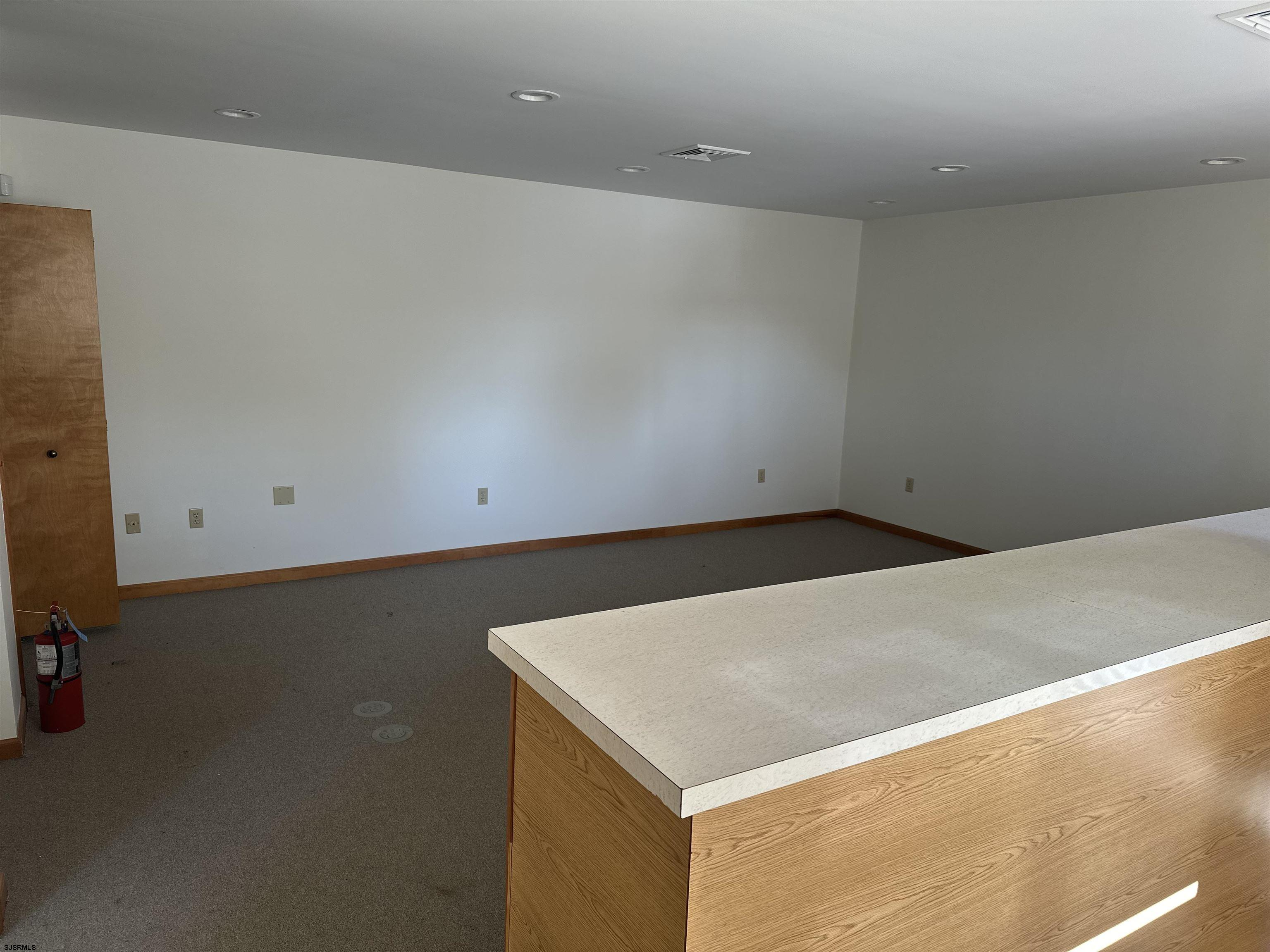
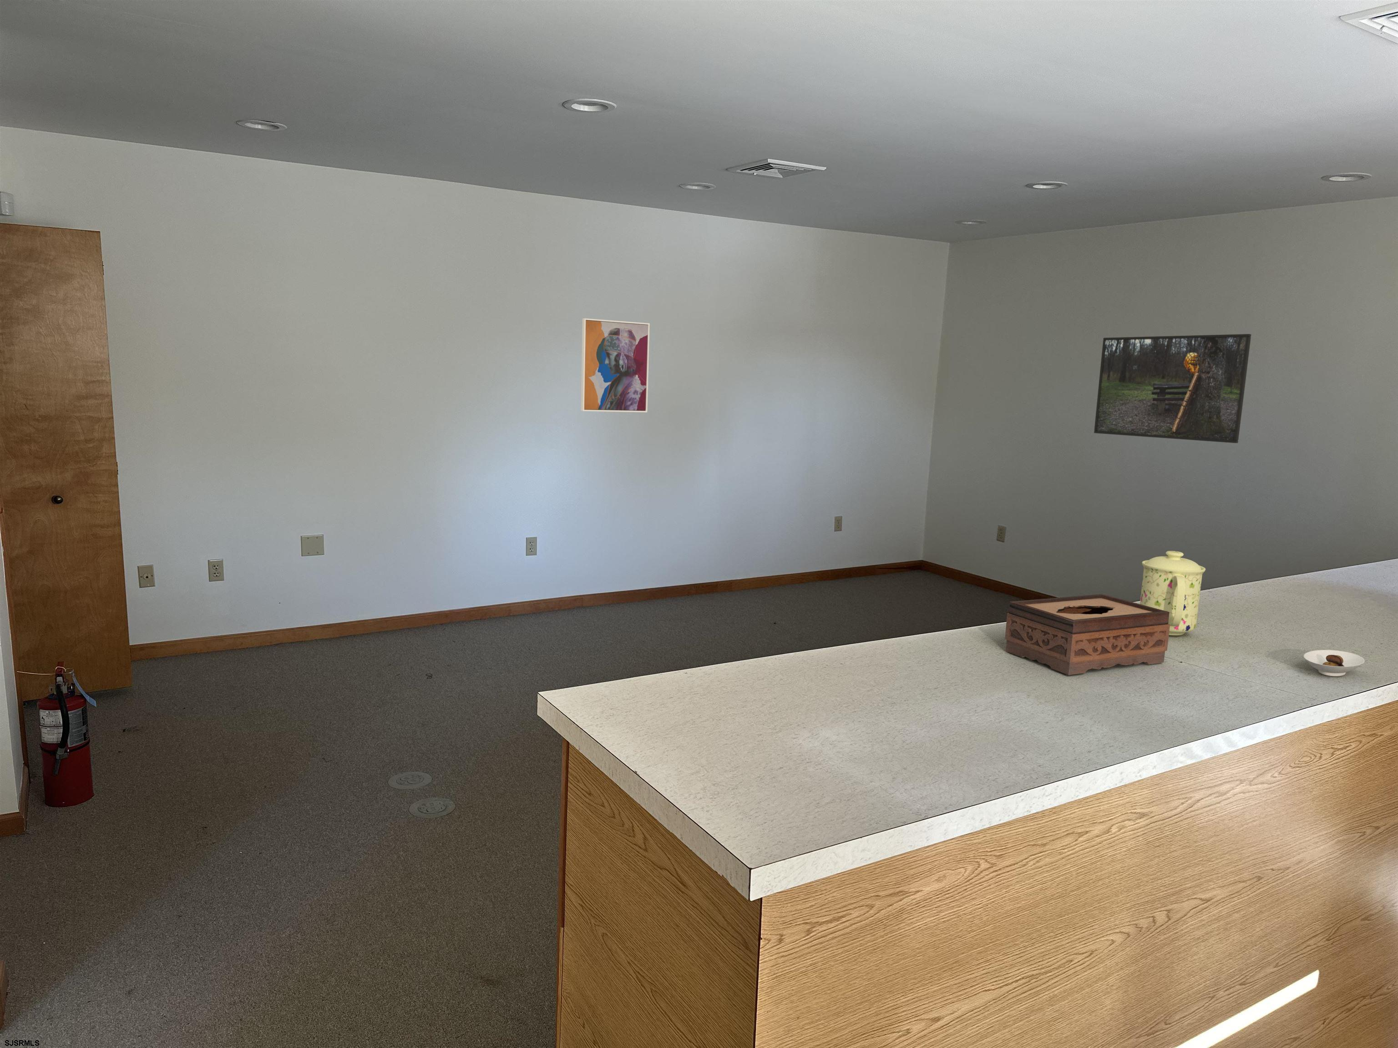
+ tissue box (1086, 632)
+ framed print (1167, 387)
+ wall art (615, 367)
+ saucer (1333, 663)
+ mug (1171, 592)
